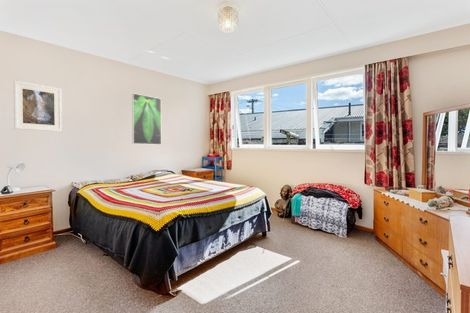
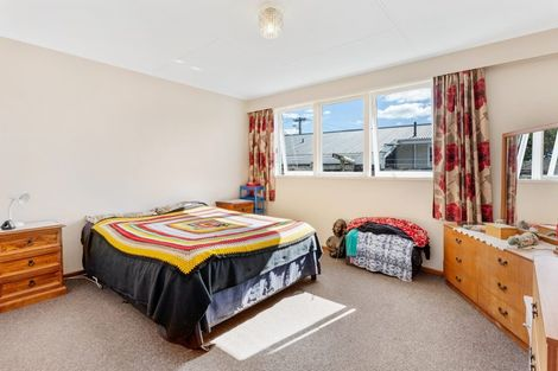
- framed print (147, 120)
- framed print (39, 107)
